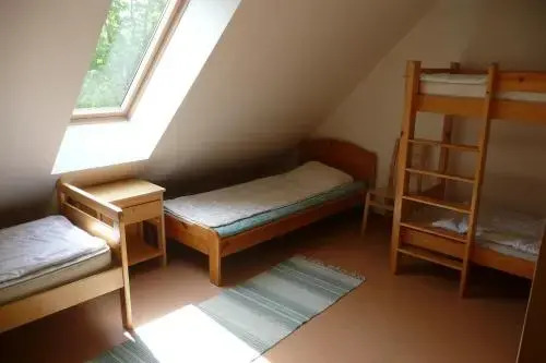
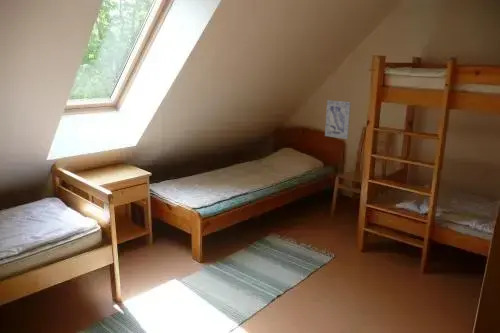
+ wall art (337, 119)
